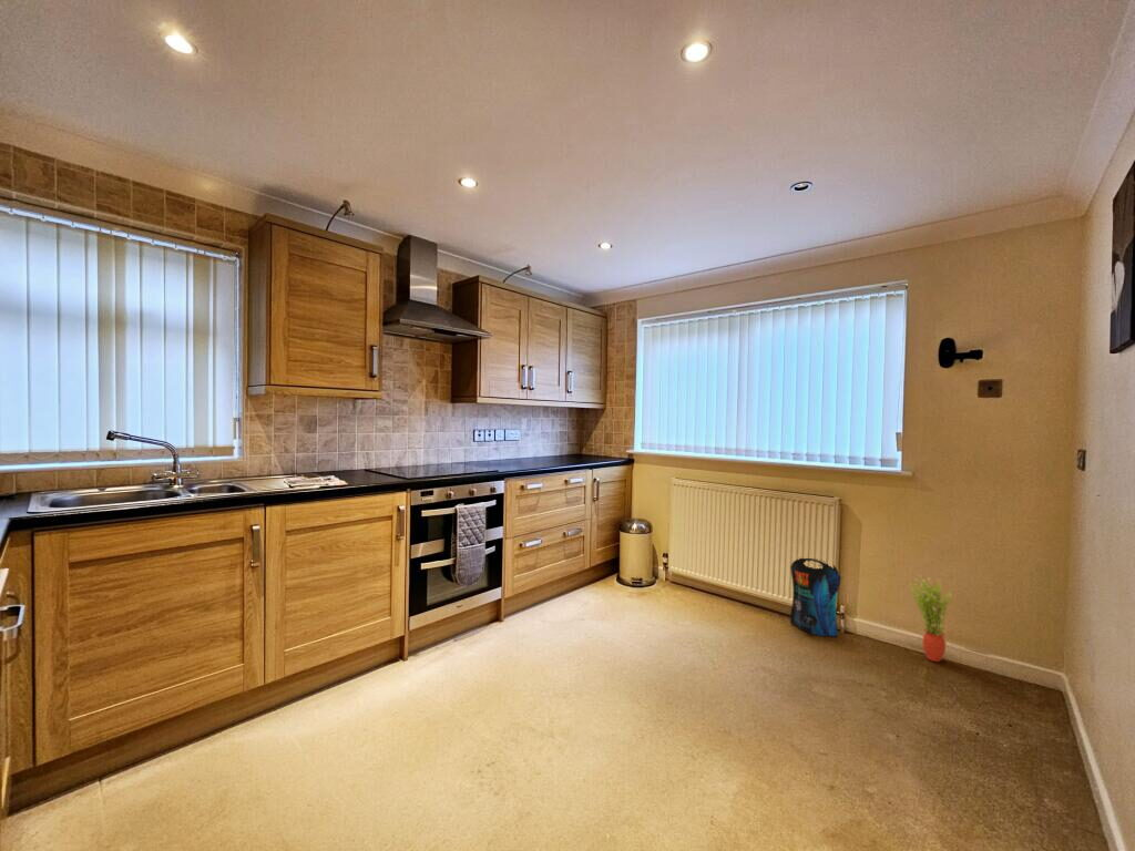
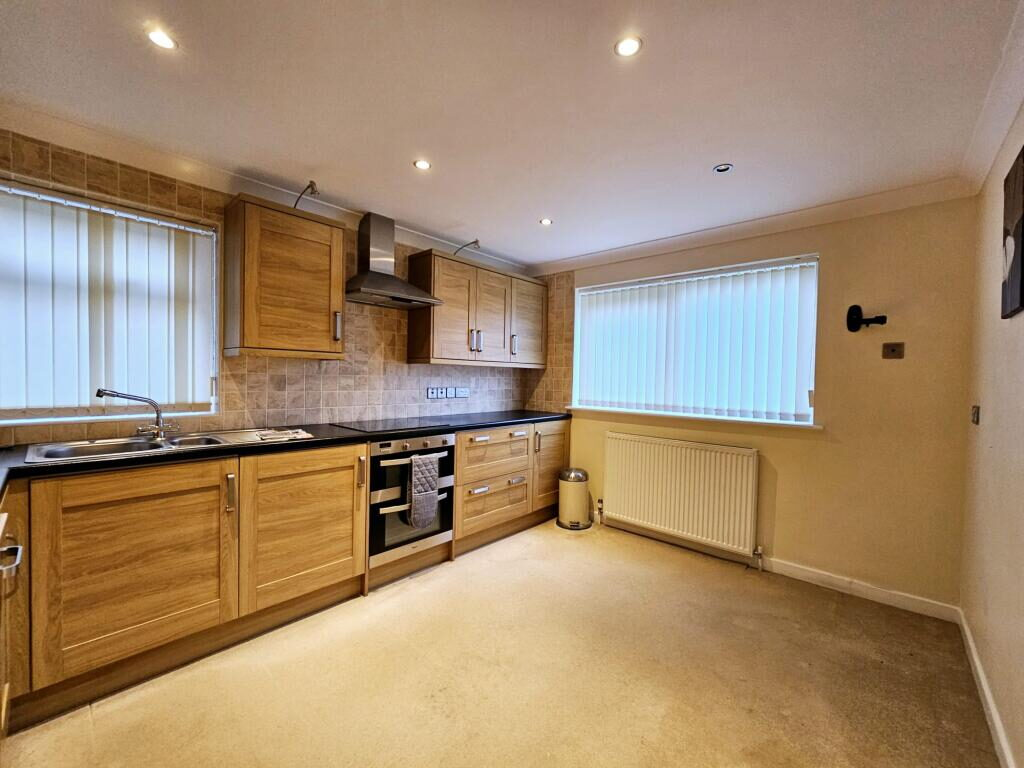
- pouch (812, 594)
- potted plant (929, 618)
